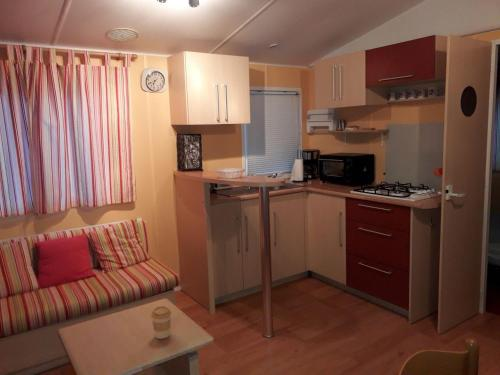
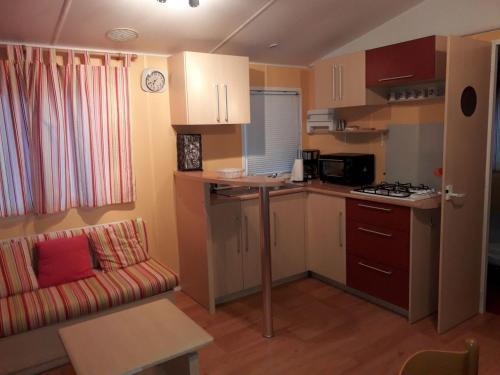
- coffee cup (161, 322)
